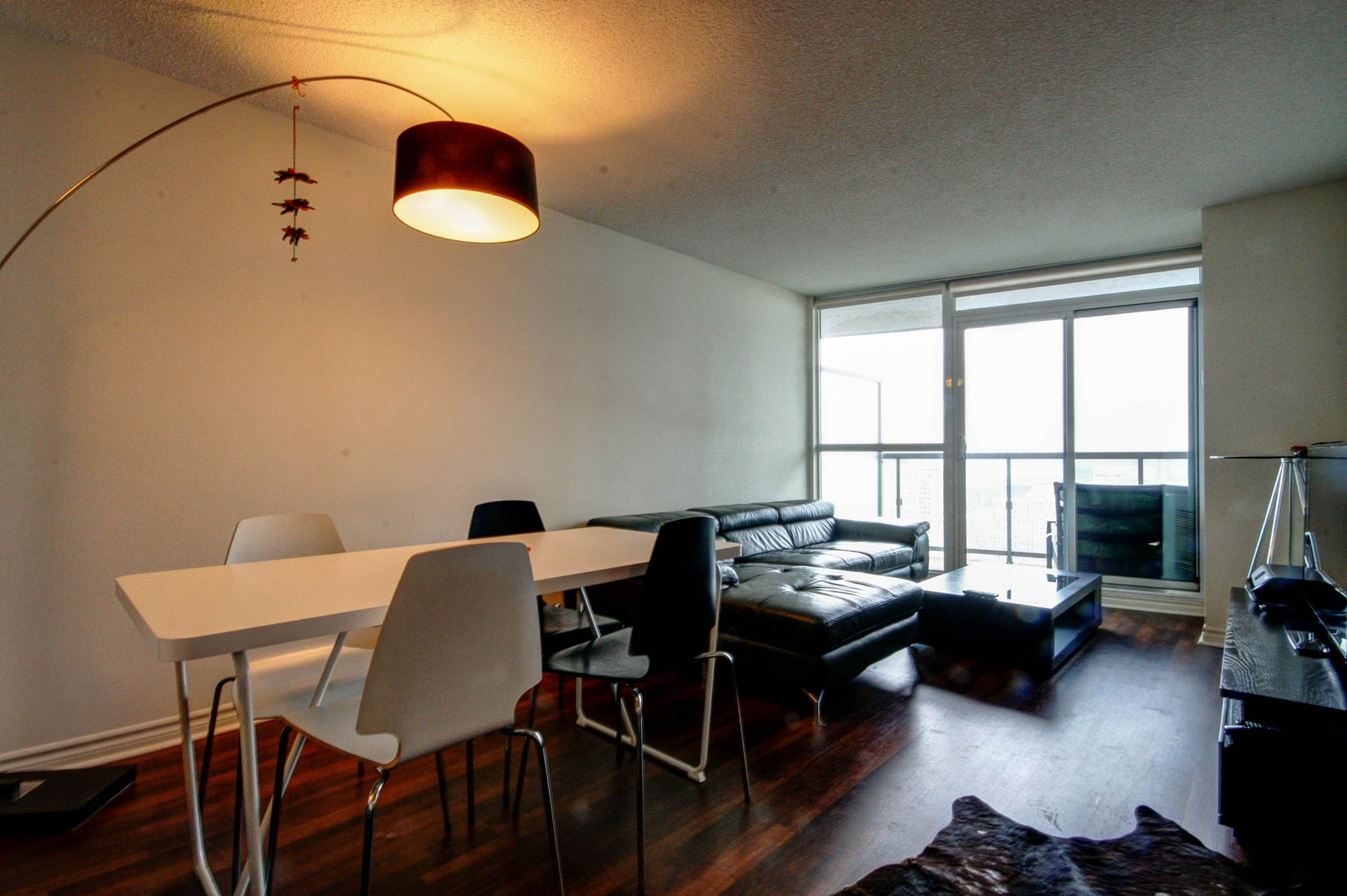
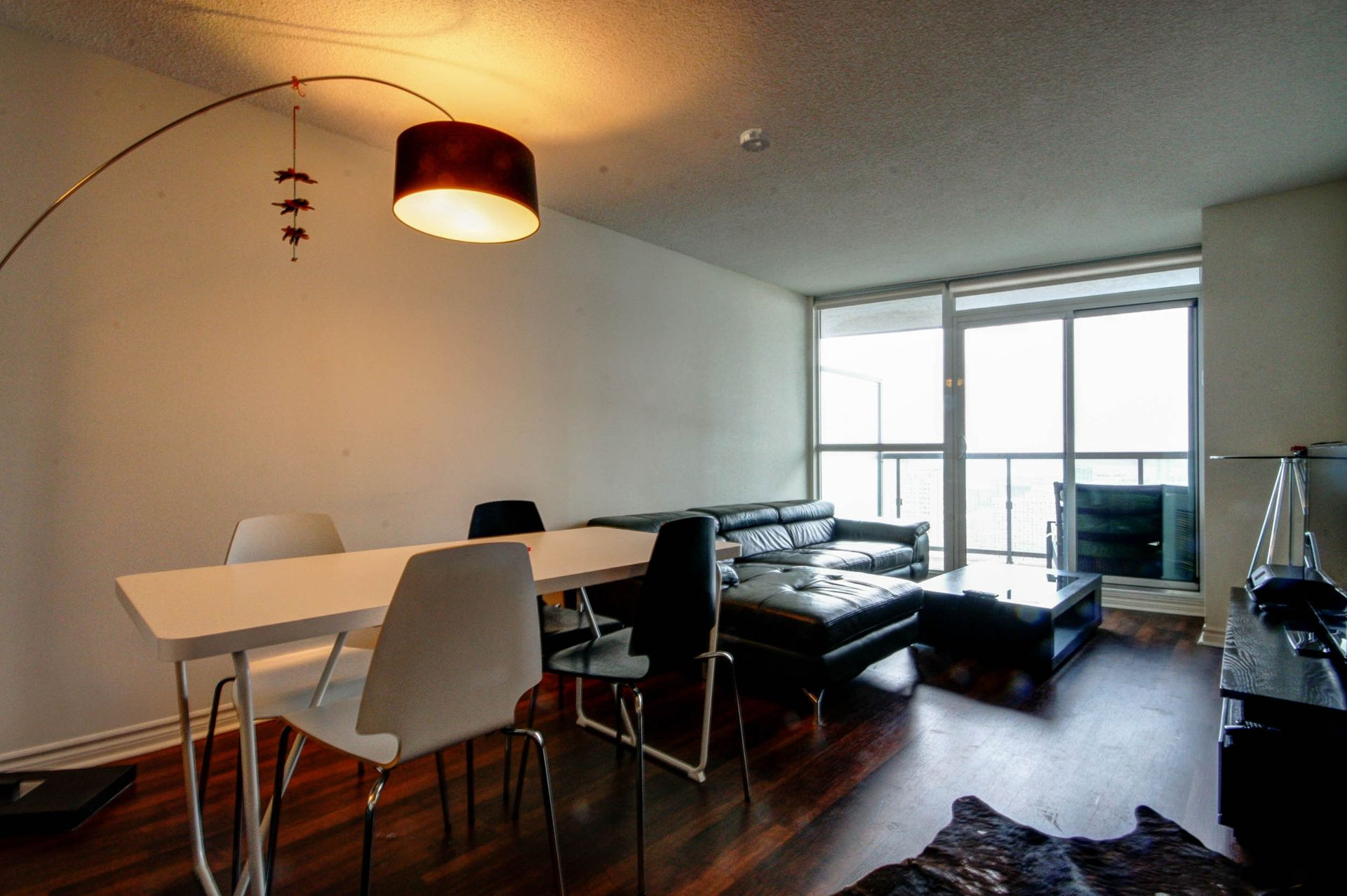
+ smoke detector (755, 140)
